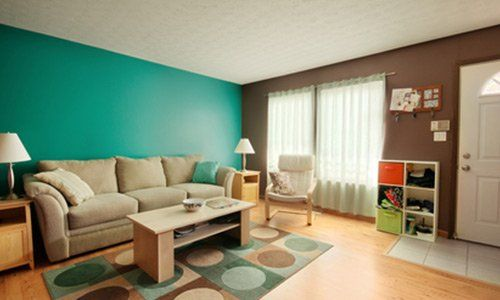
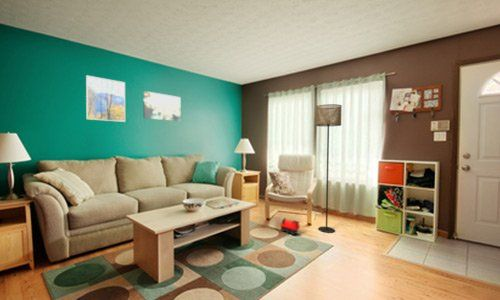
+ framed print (106, 99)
+ toy train (289, 226)
+ wall art (163, 107)
+ floor lamp (327, 168)
